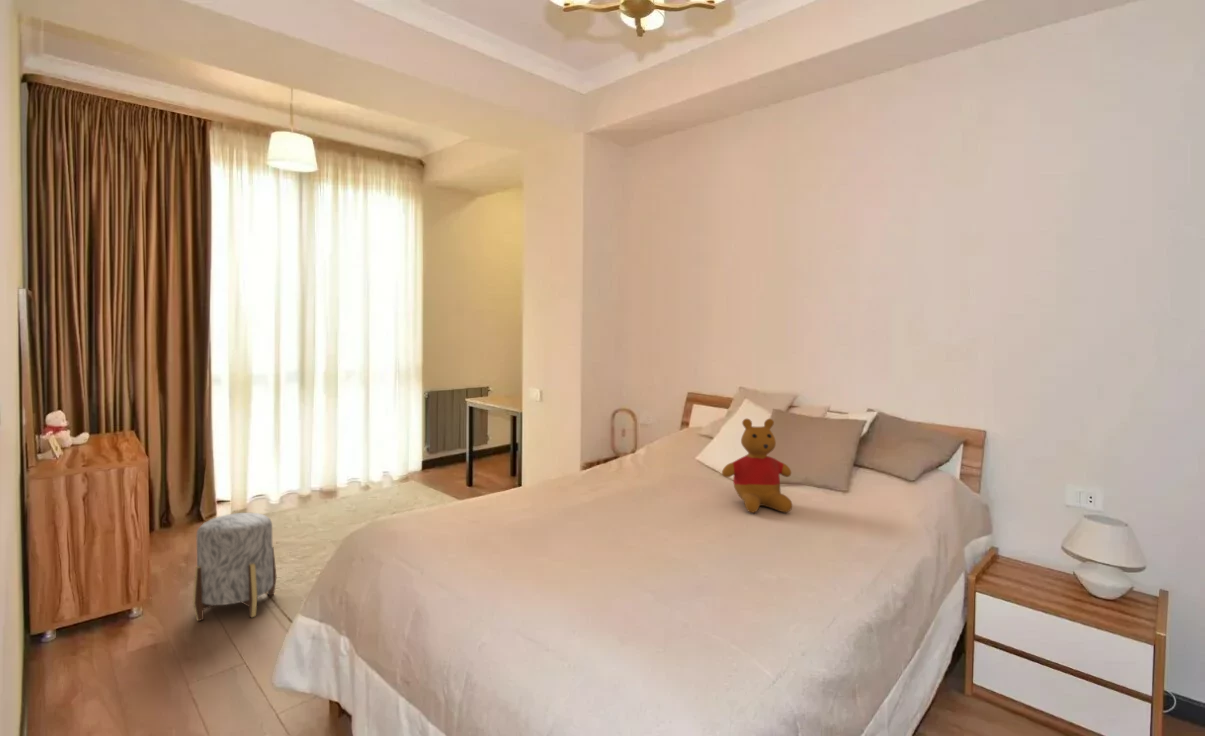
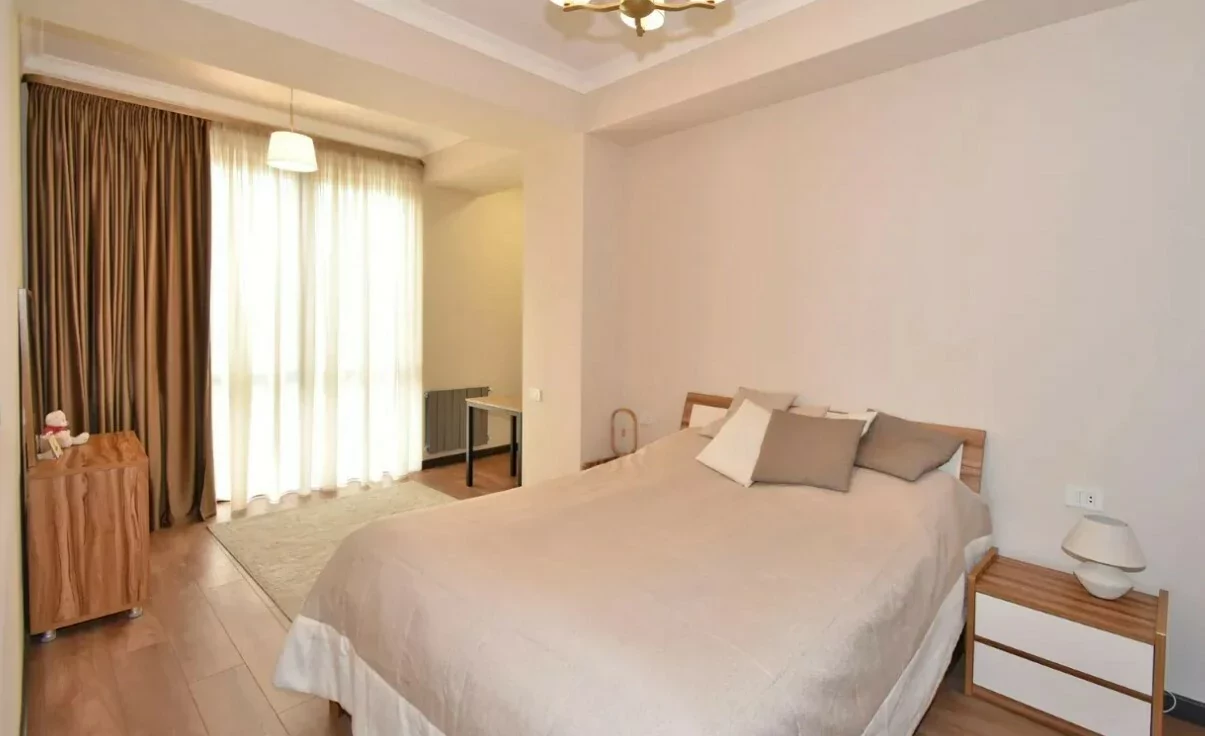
- stool (235, 561)
- teddy bear (761, 463)
